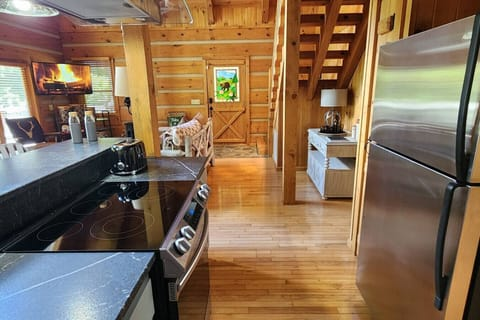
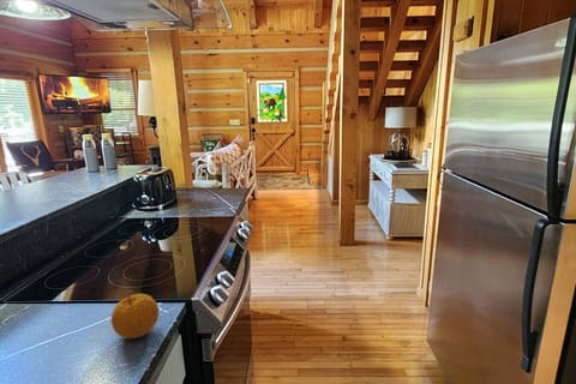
+ fruit (134, 311)
